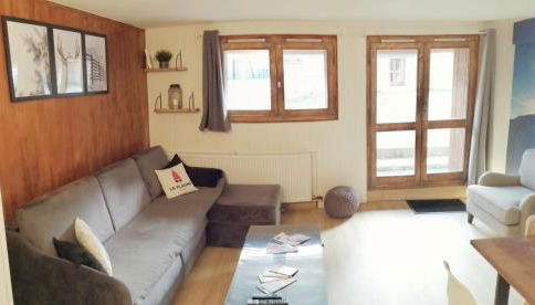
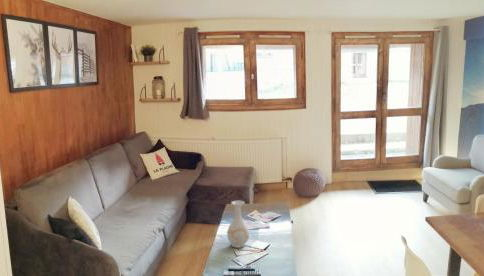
+ vase (238, 223)
